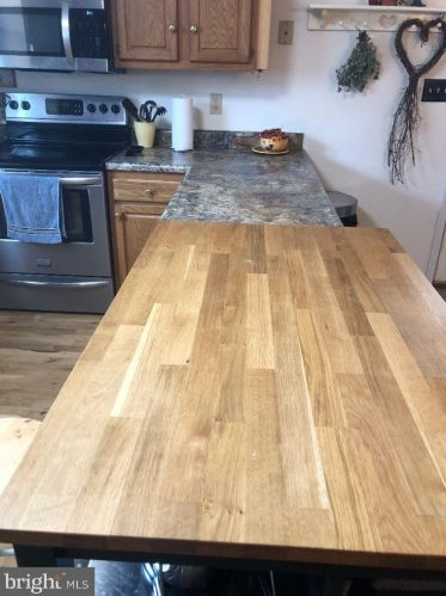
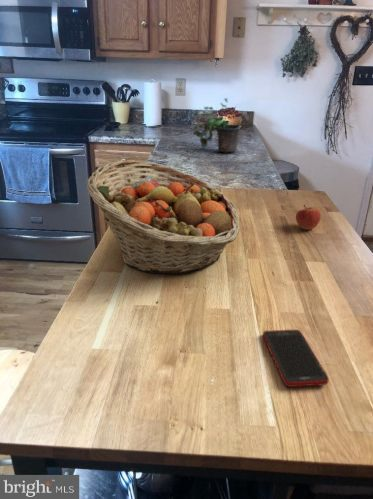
+ fruit basket (167, 210)
+ apple (308, 216)
+ cell phone (293, 355)
+ potted plant (216, 124)
